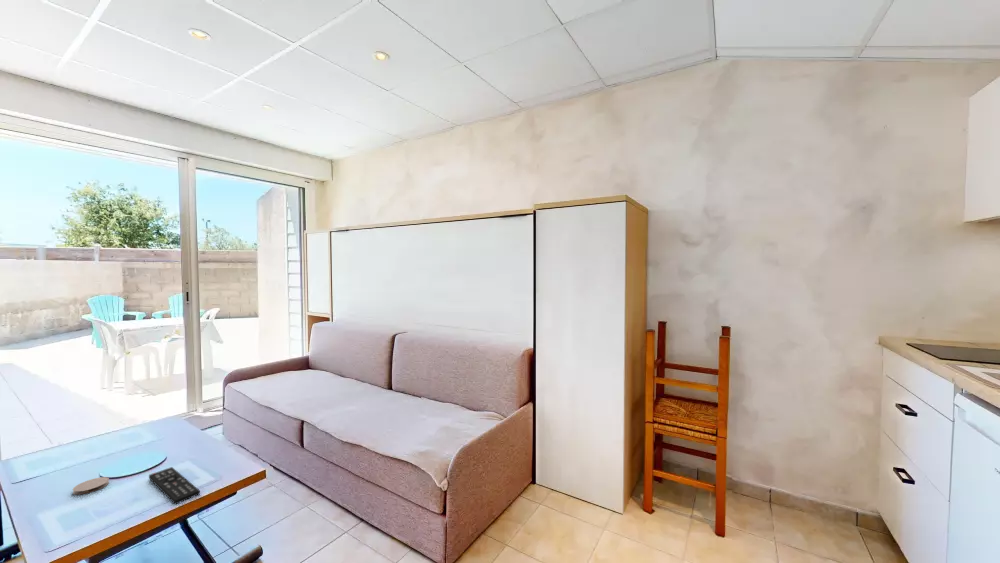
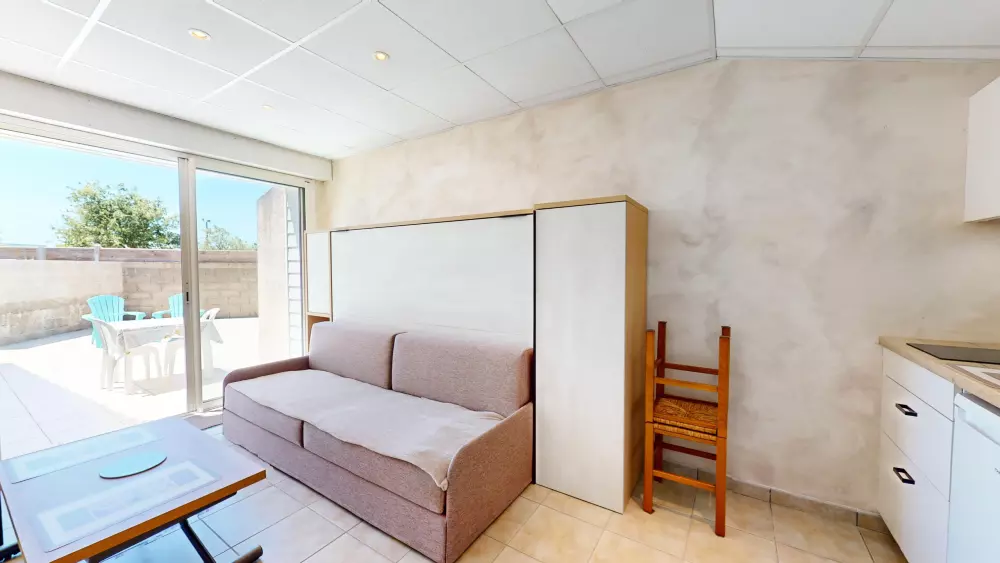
- remote control (173, 483)
- coaster (91, 485)
